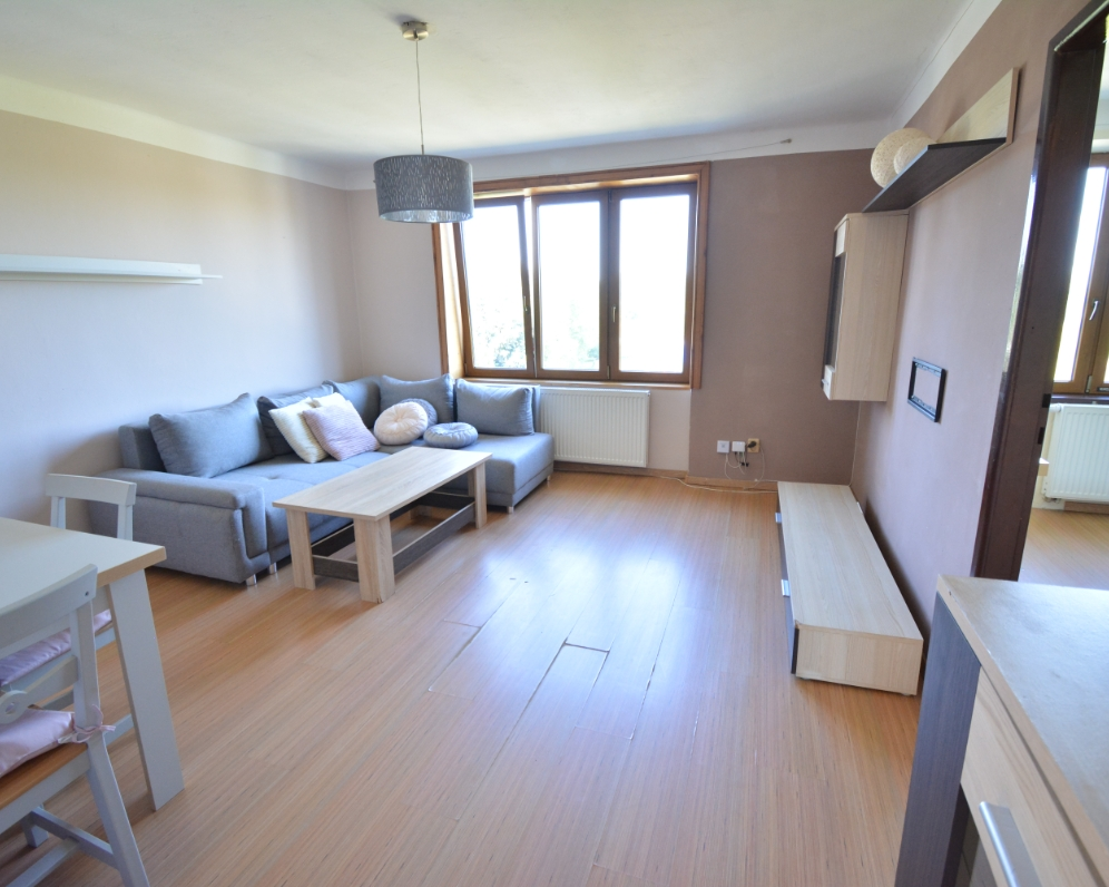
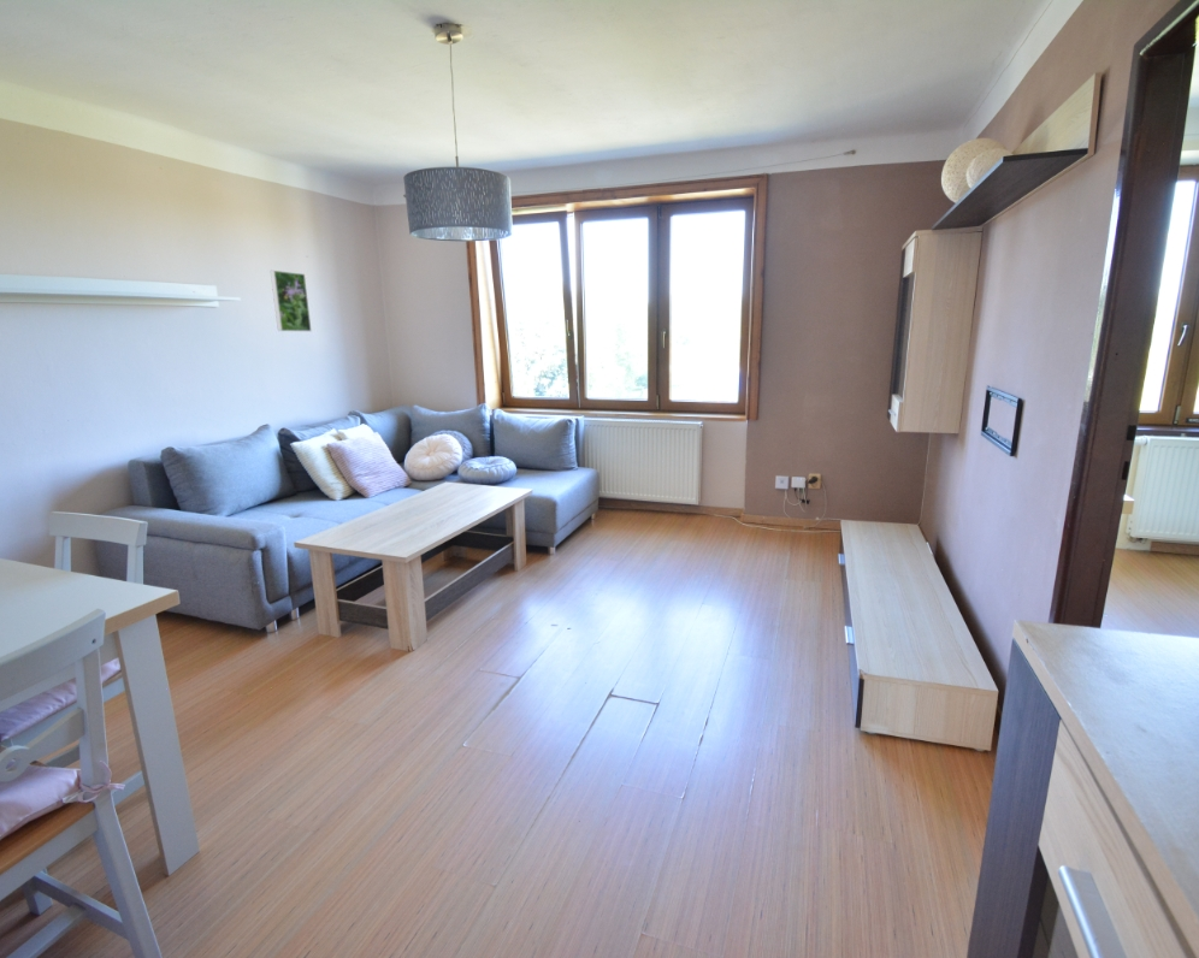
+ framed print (291, 302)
